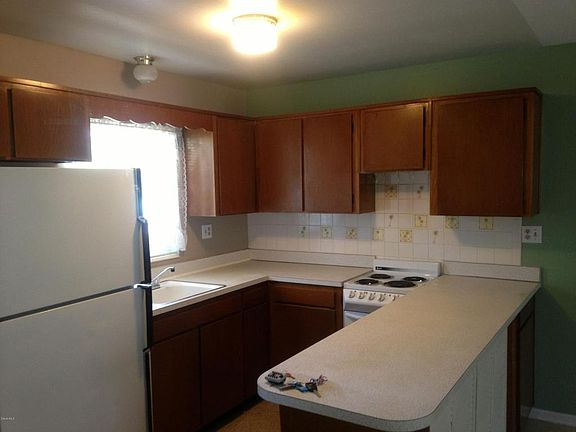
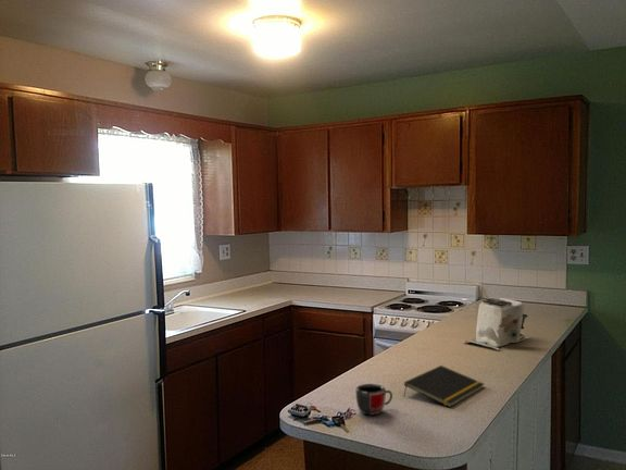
+ notepad (445, 384)
+ mug (375, 398)
+ coffee maker (496, 318)
